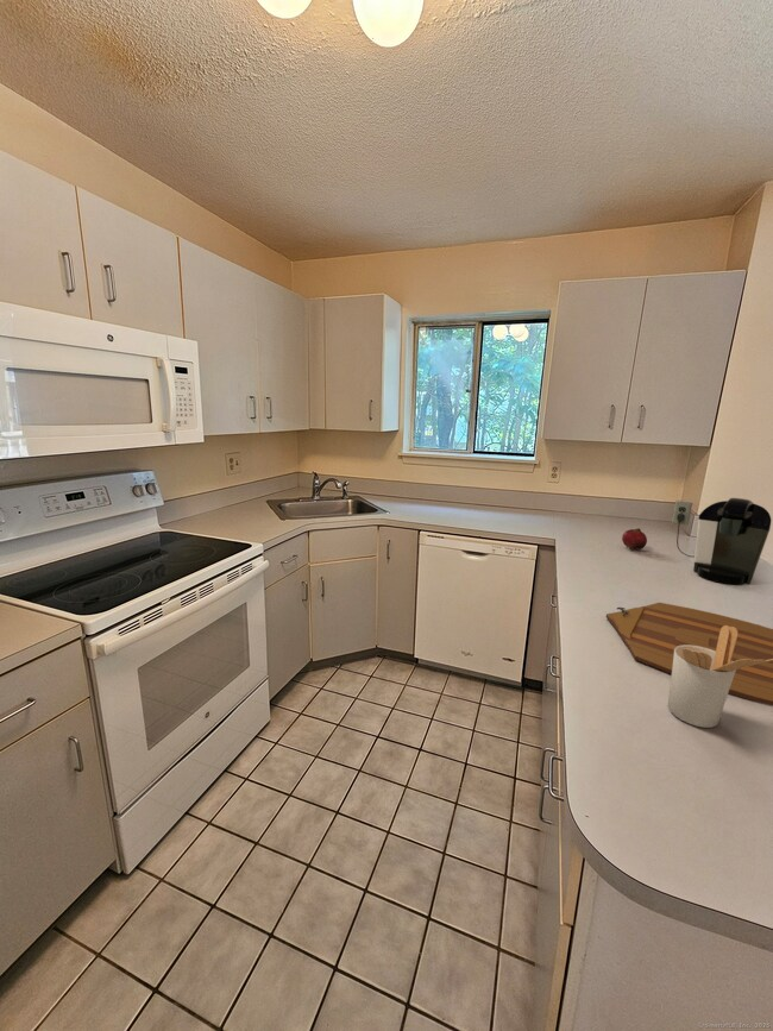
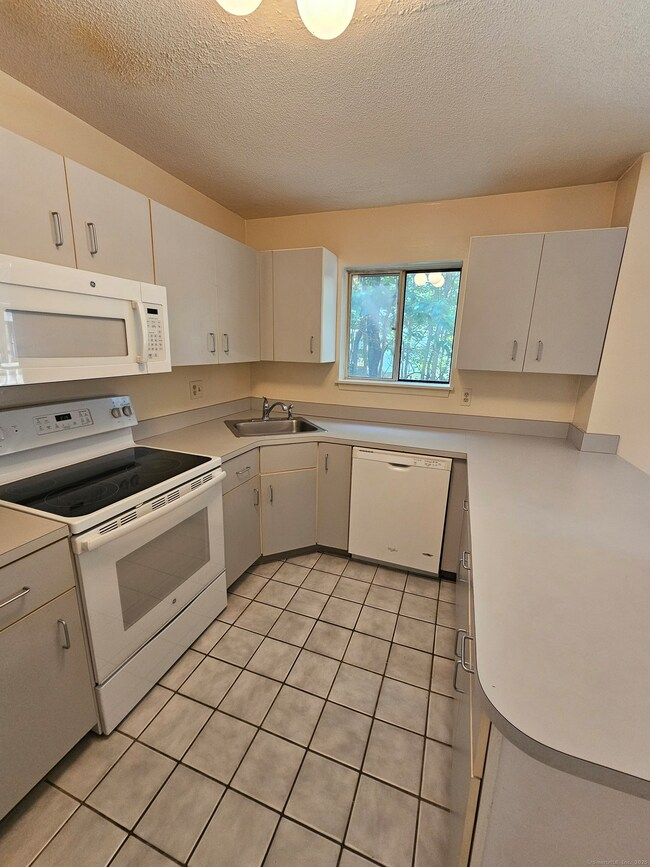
- cutting board (686, 634)
- fruit (634, 537)
- utensil holder (715, 679)
- coffee maker (711, 534)
